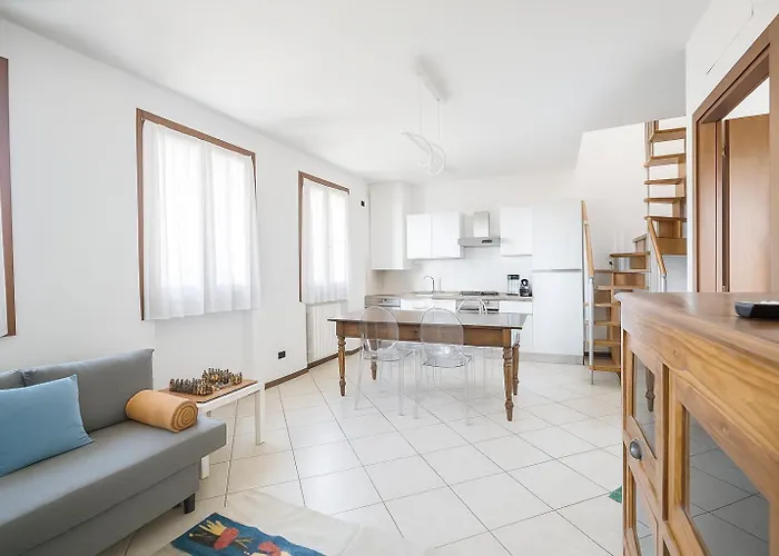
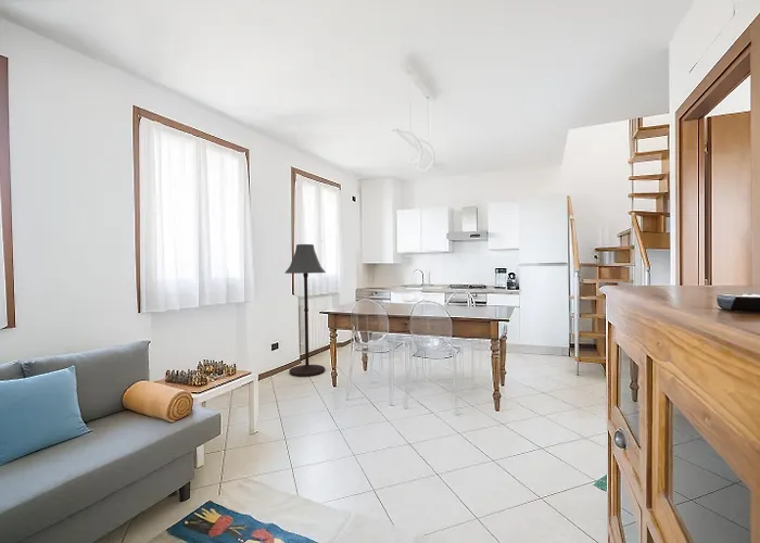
+ floor lamp (306, 307)
